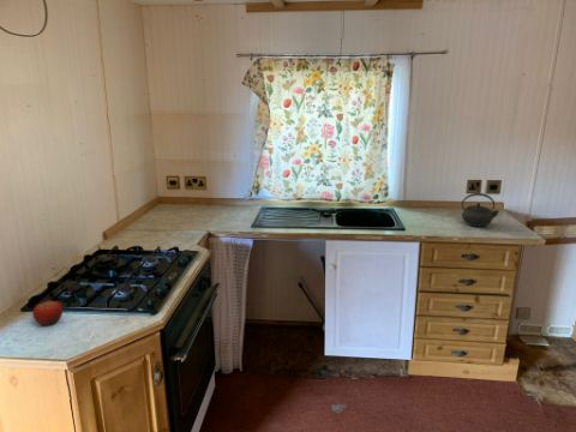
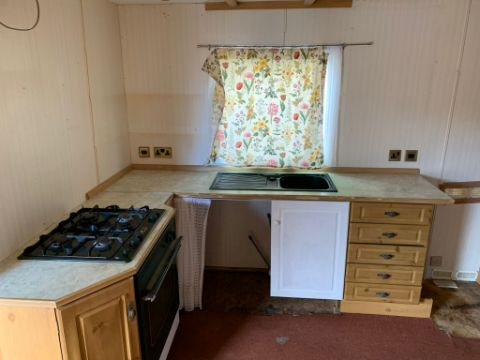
- fruit (47, 311)
- kettle (480, 209)
